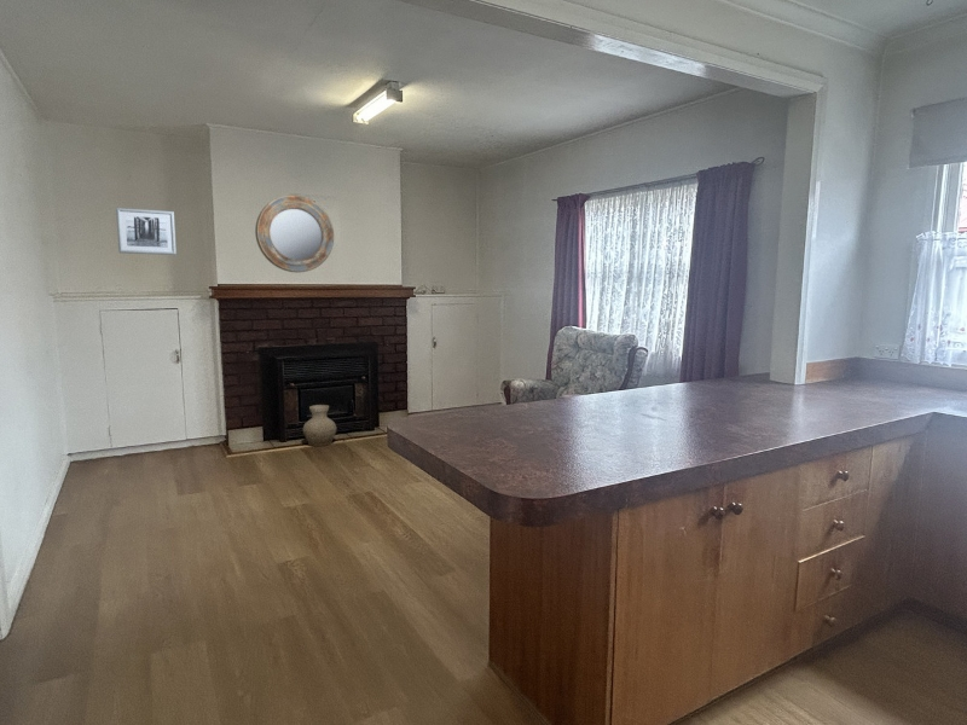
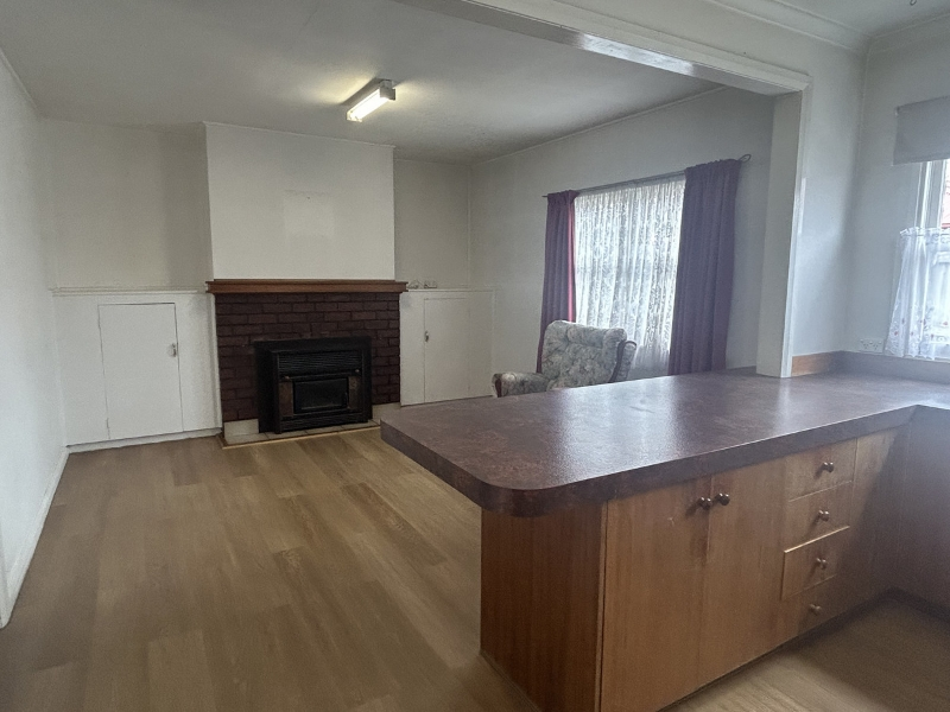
- wall art (146, 231)
- home mirror (295, 233)
- vase (319, 424)
